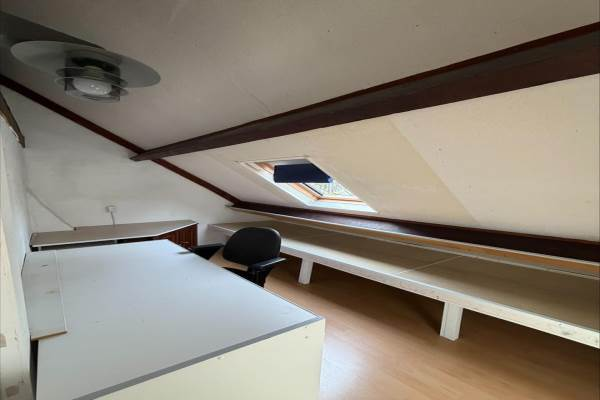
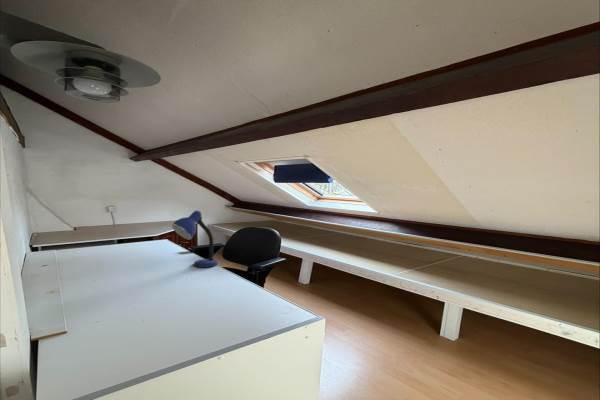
+ desk lamp (193, 235)
